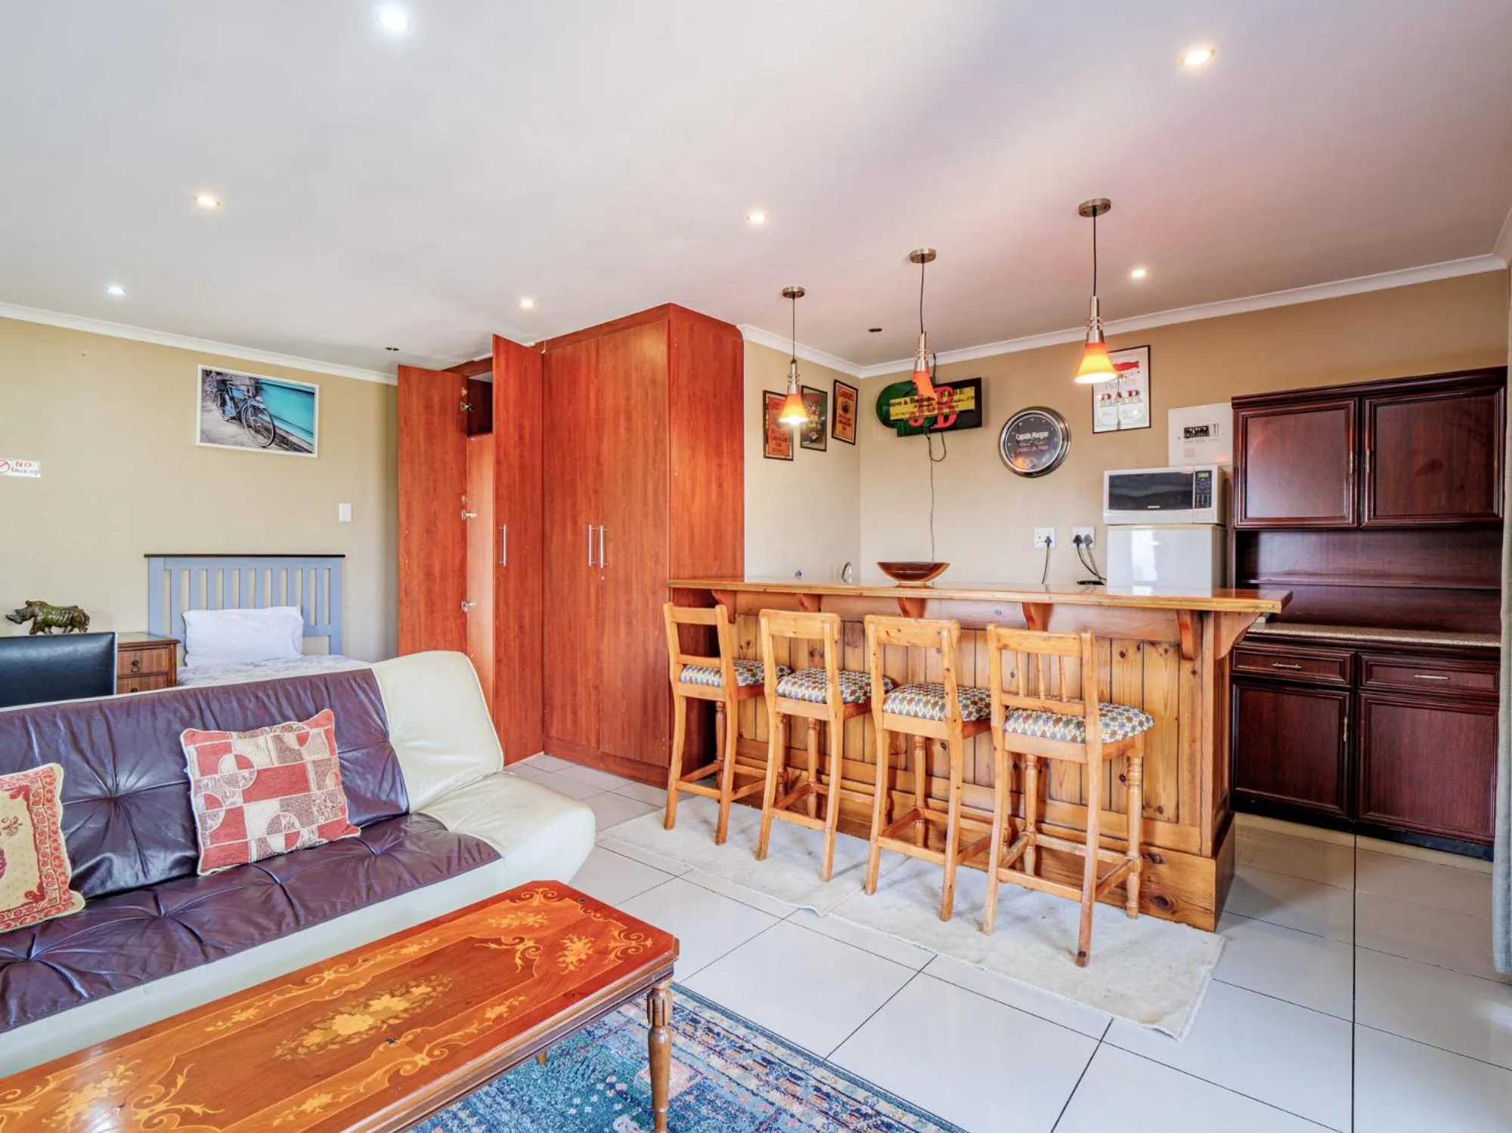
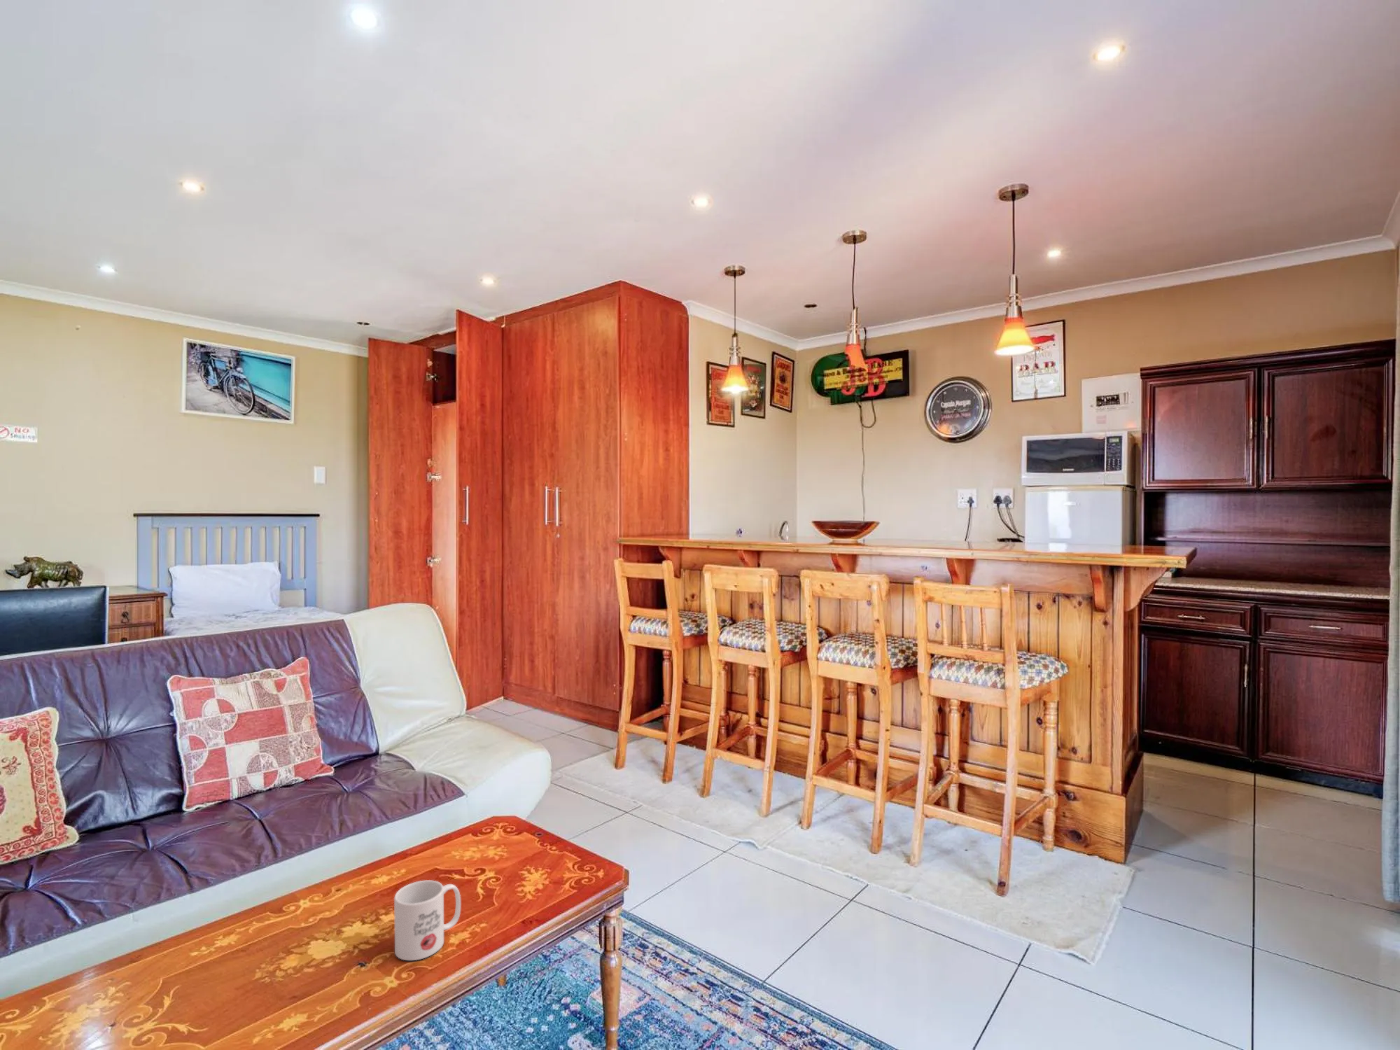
+ mug (429, 914)
